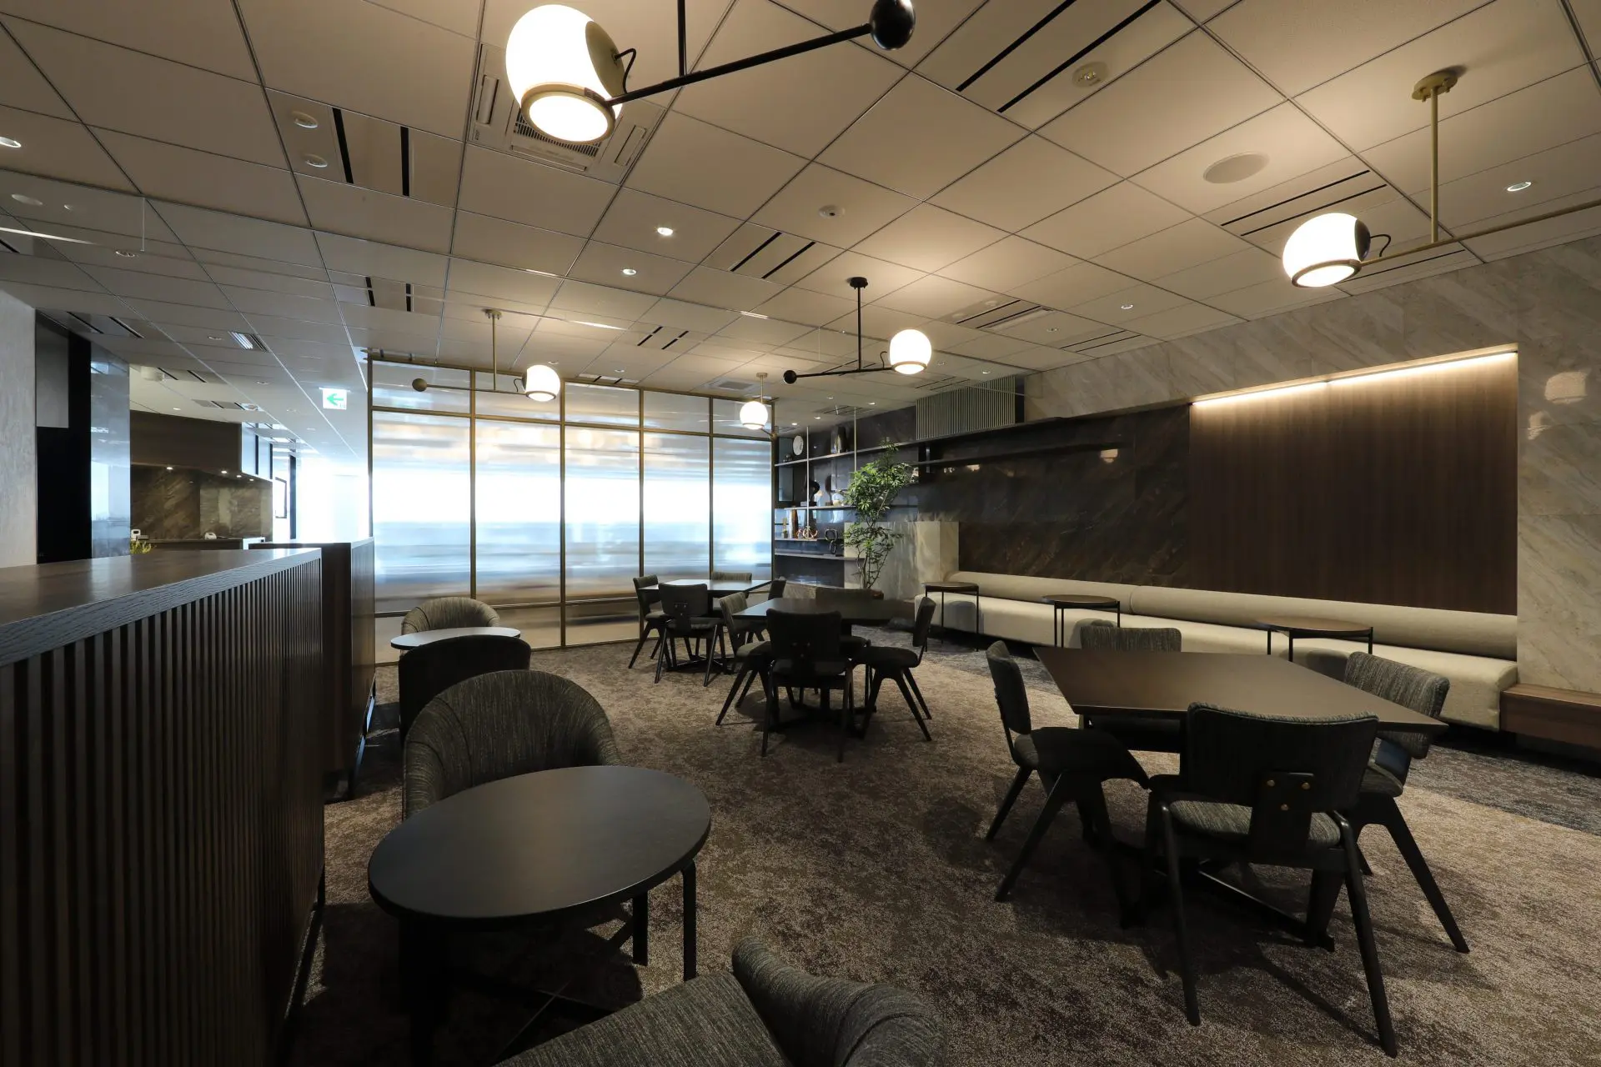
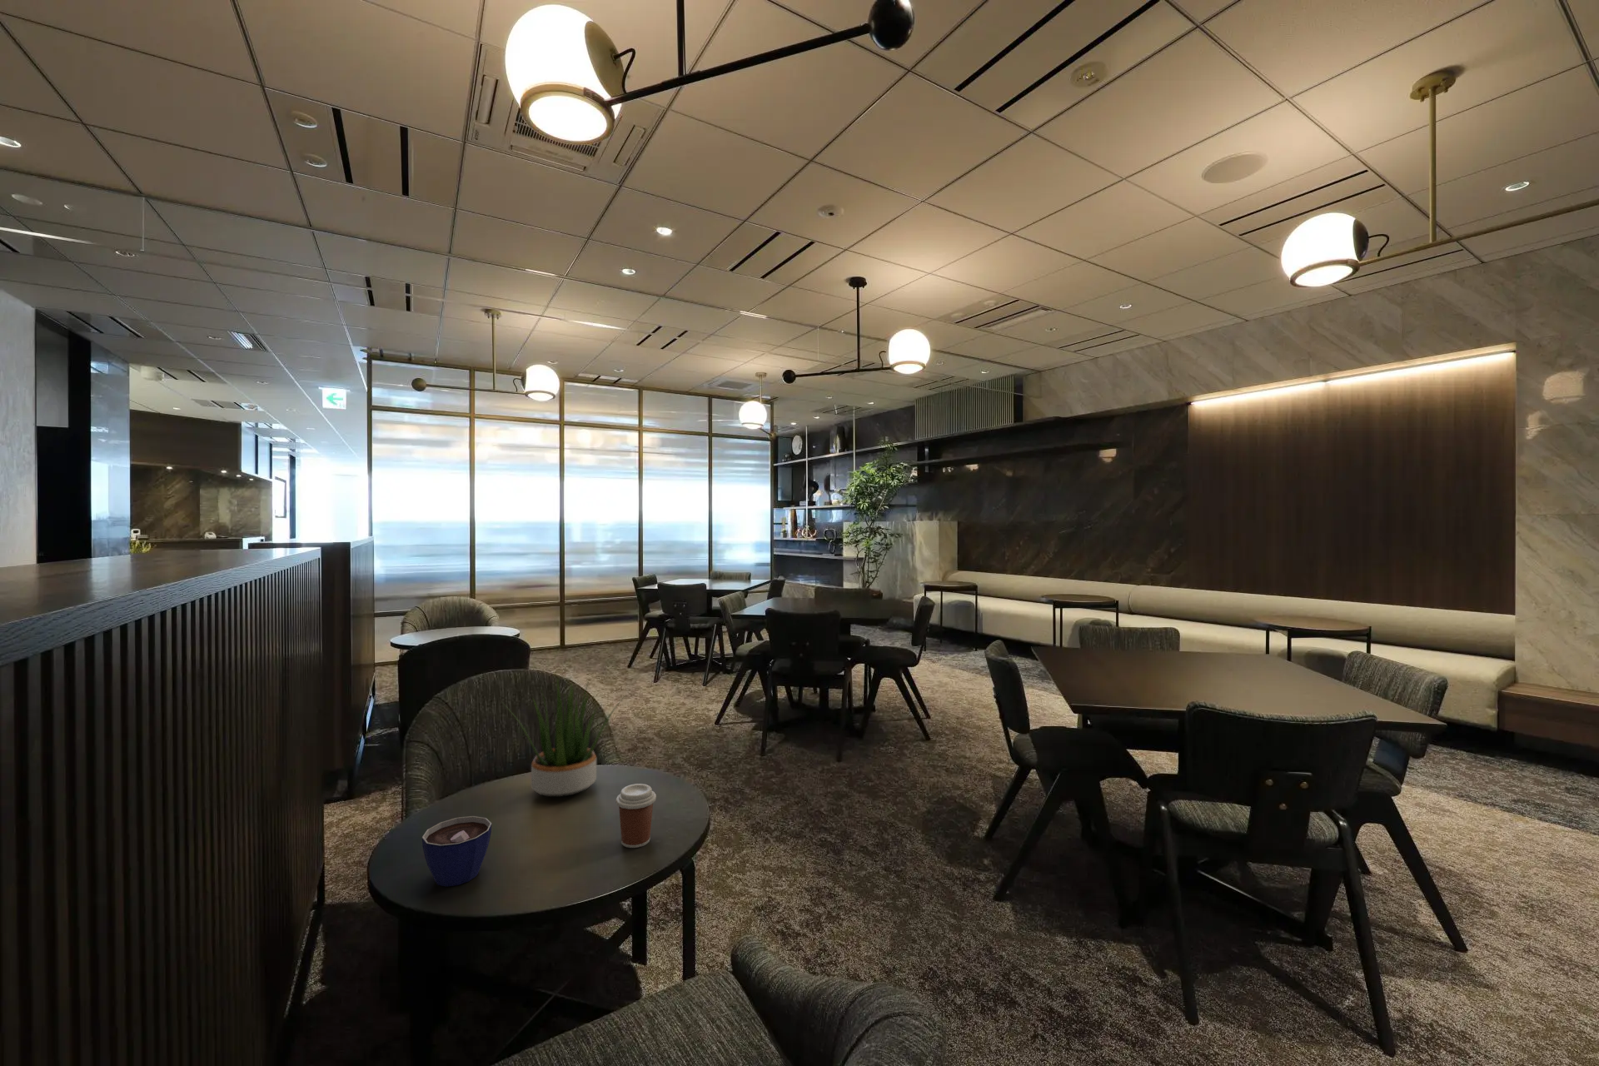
+ potted plant (565, 736)
+ coffee cup (635, 815)
+ cup (459, 847)
